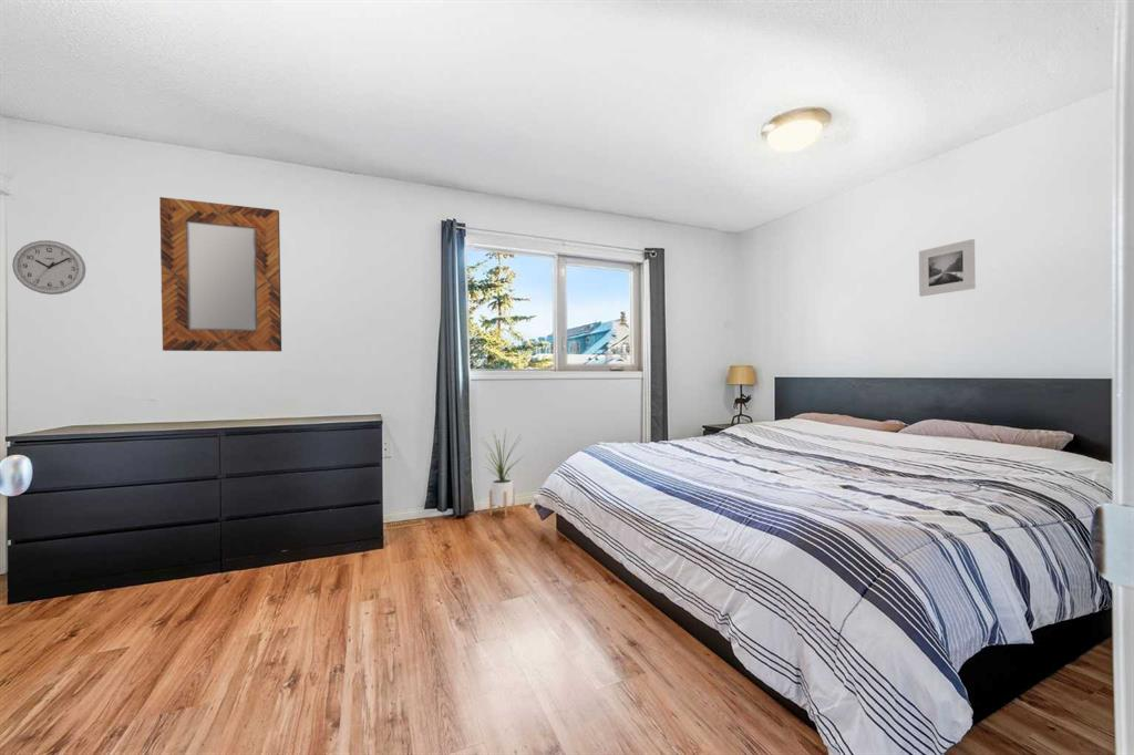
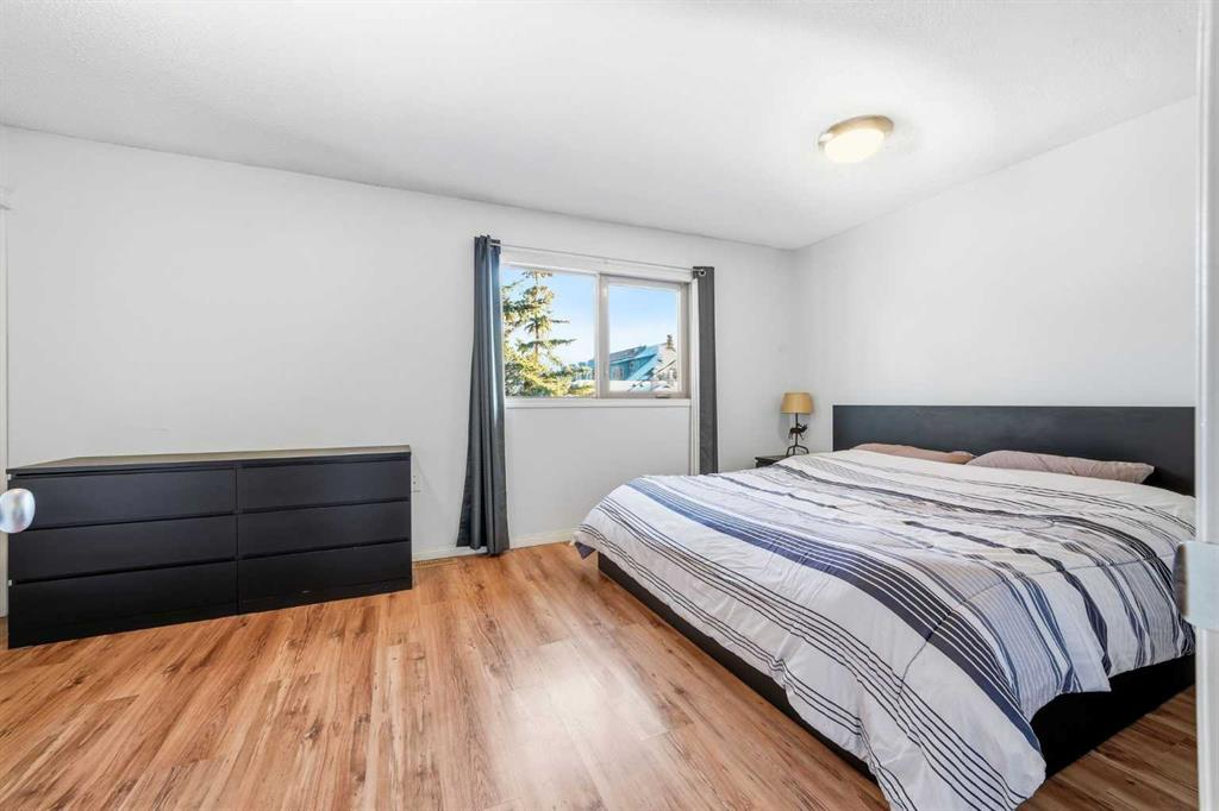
- house plant (502, 470)
- wall clock (49, 267)
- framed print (946, 269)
- home mirror (223, 278)
